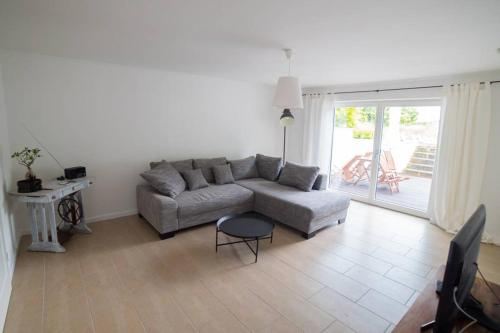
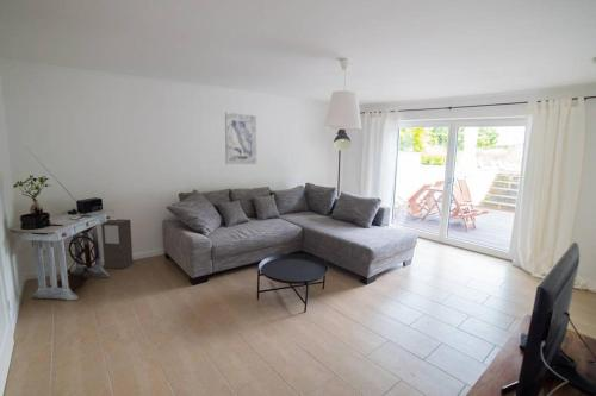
+ cabinet (117, 243)
+ wall art (241, 139)
